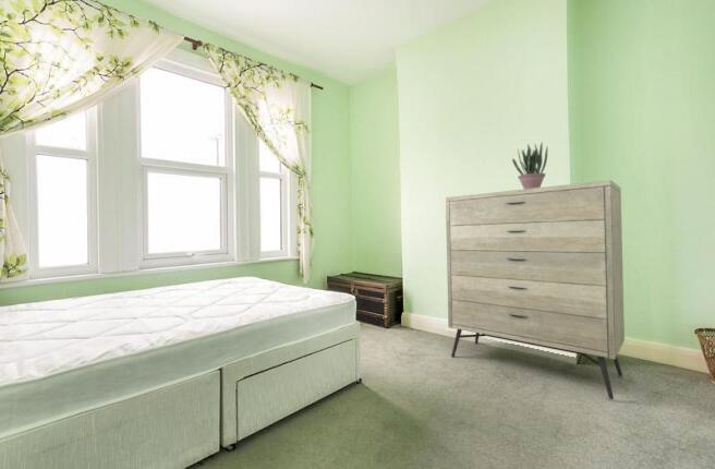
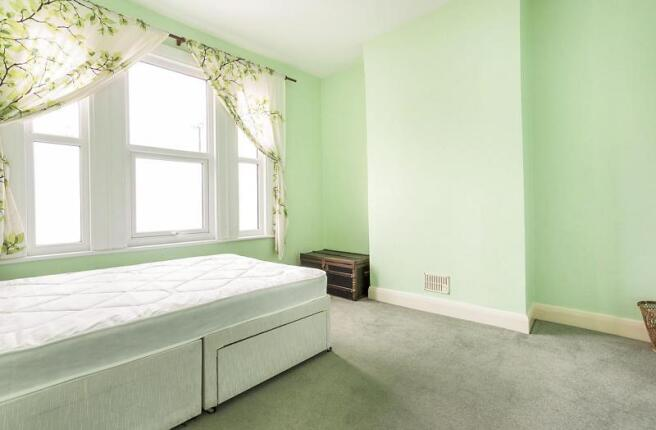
- potted plant (531, 167)
- dresser (528, 278)
